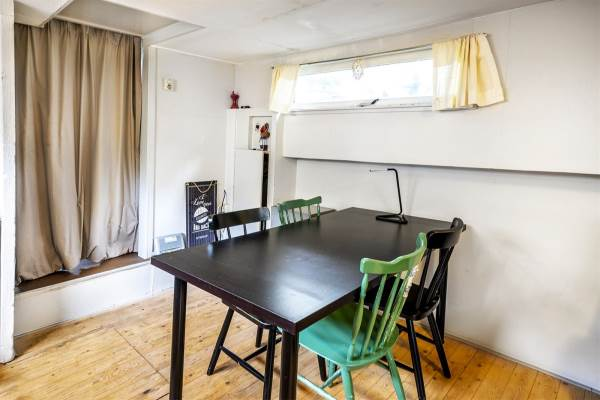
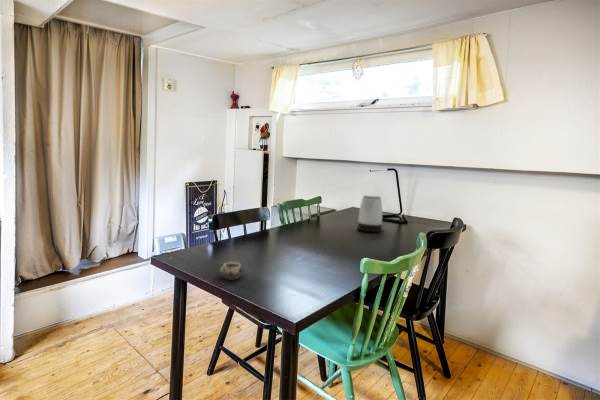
+ cup (231, 270)
+ kettle (371, 212)
